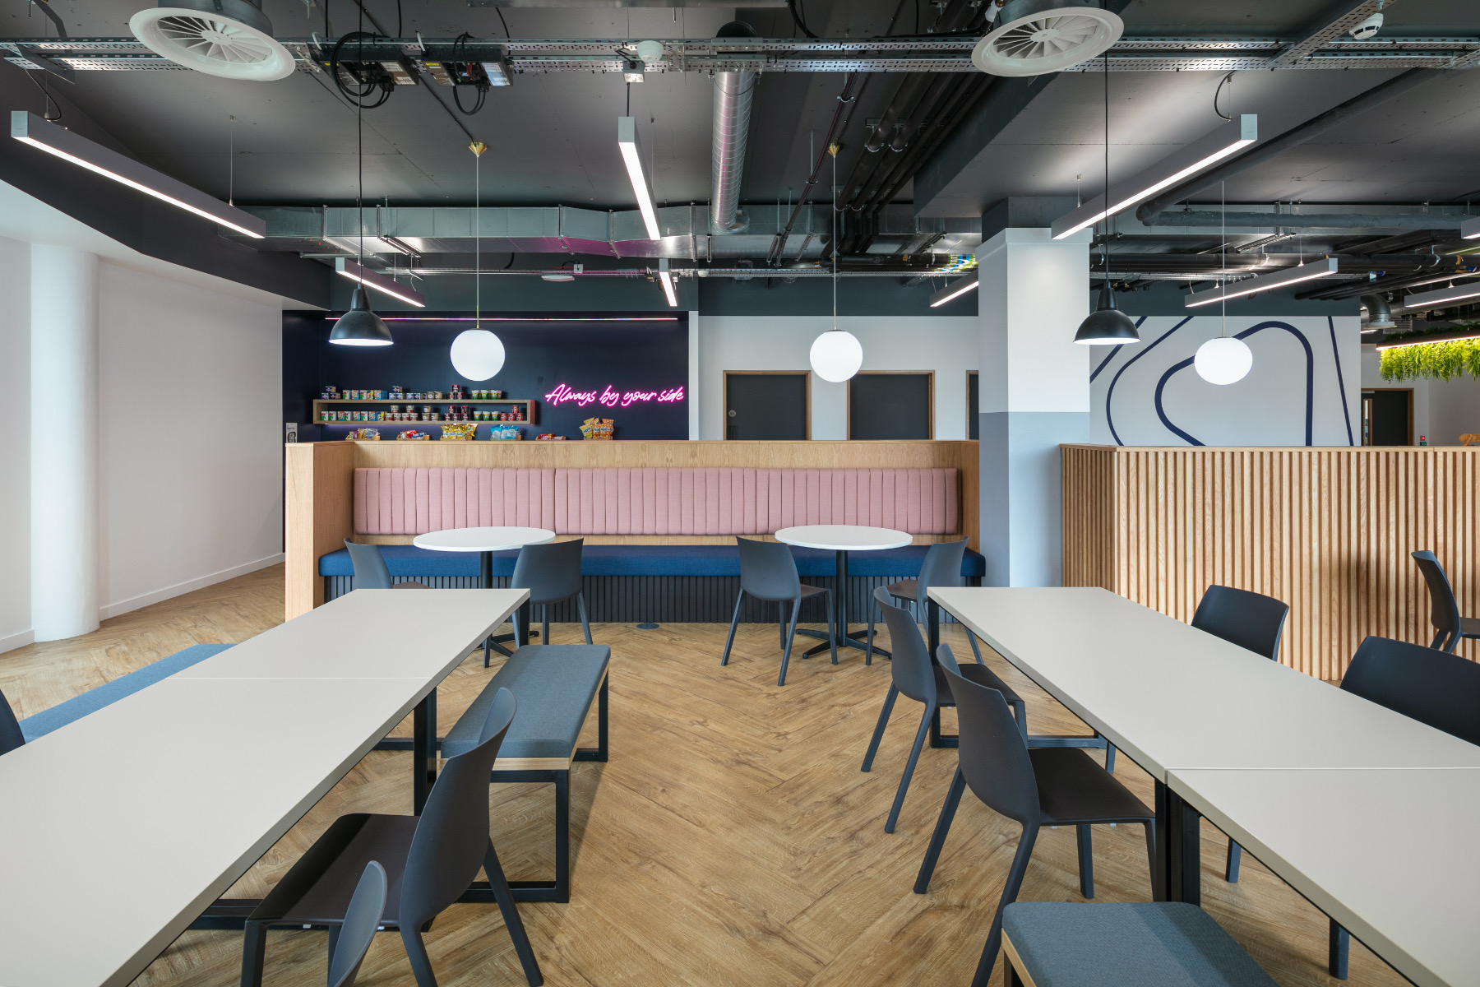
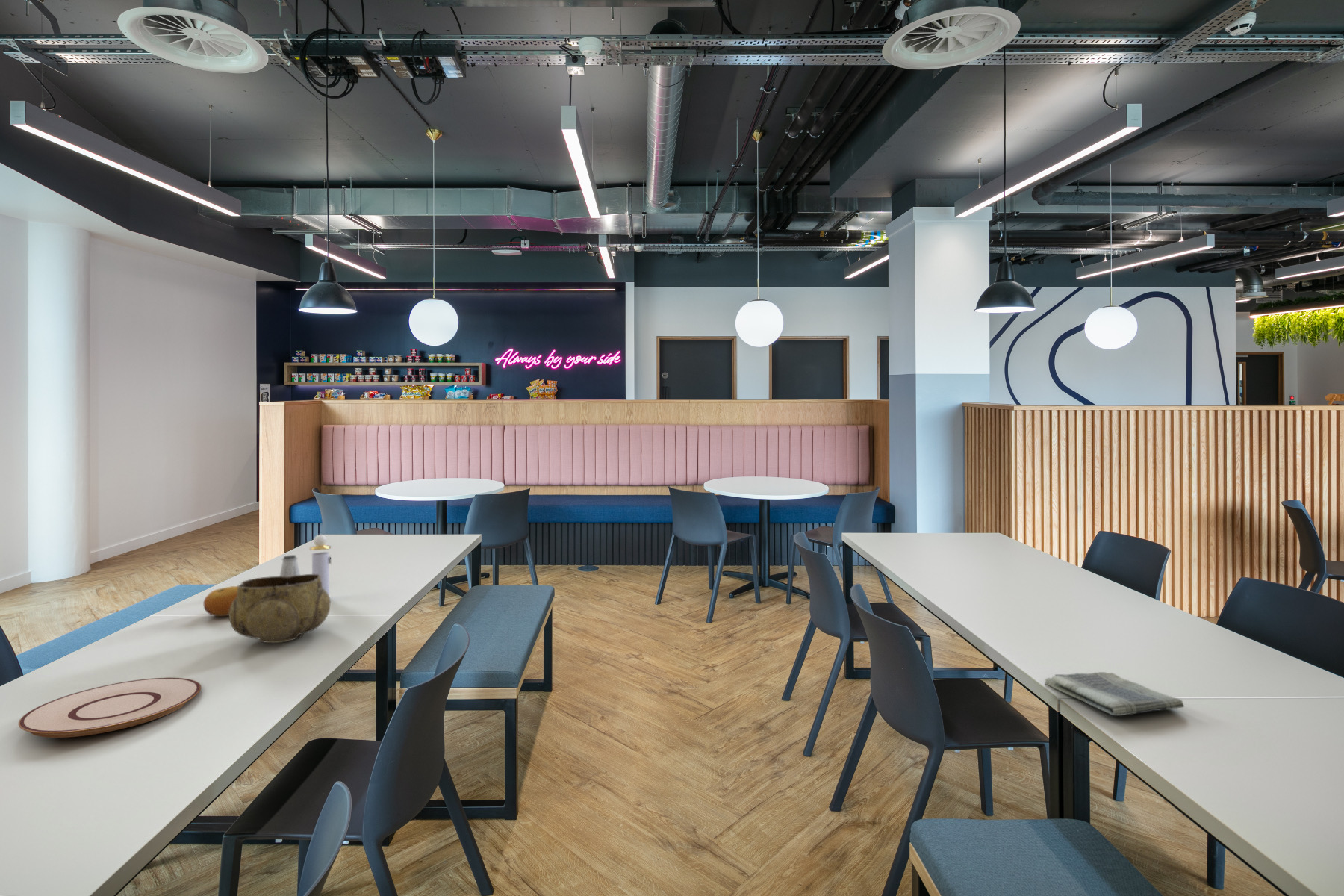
+ perfume bottle (320, 567)
+ plate (116, 706)
+ dish towel (1110, 689)
+ fruit (226, 600)
+ saltshaker (290, 570)
+ decorative bowl (281, 609)
